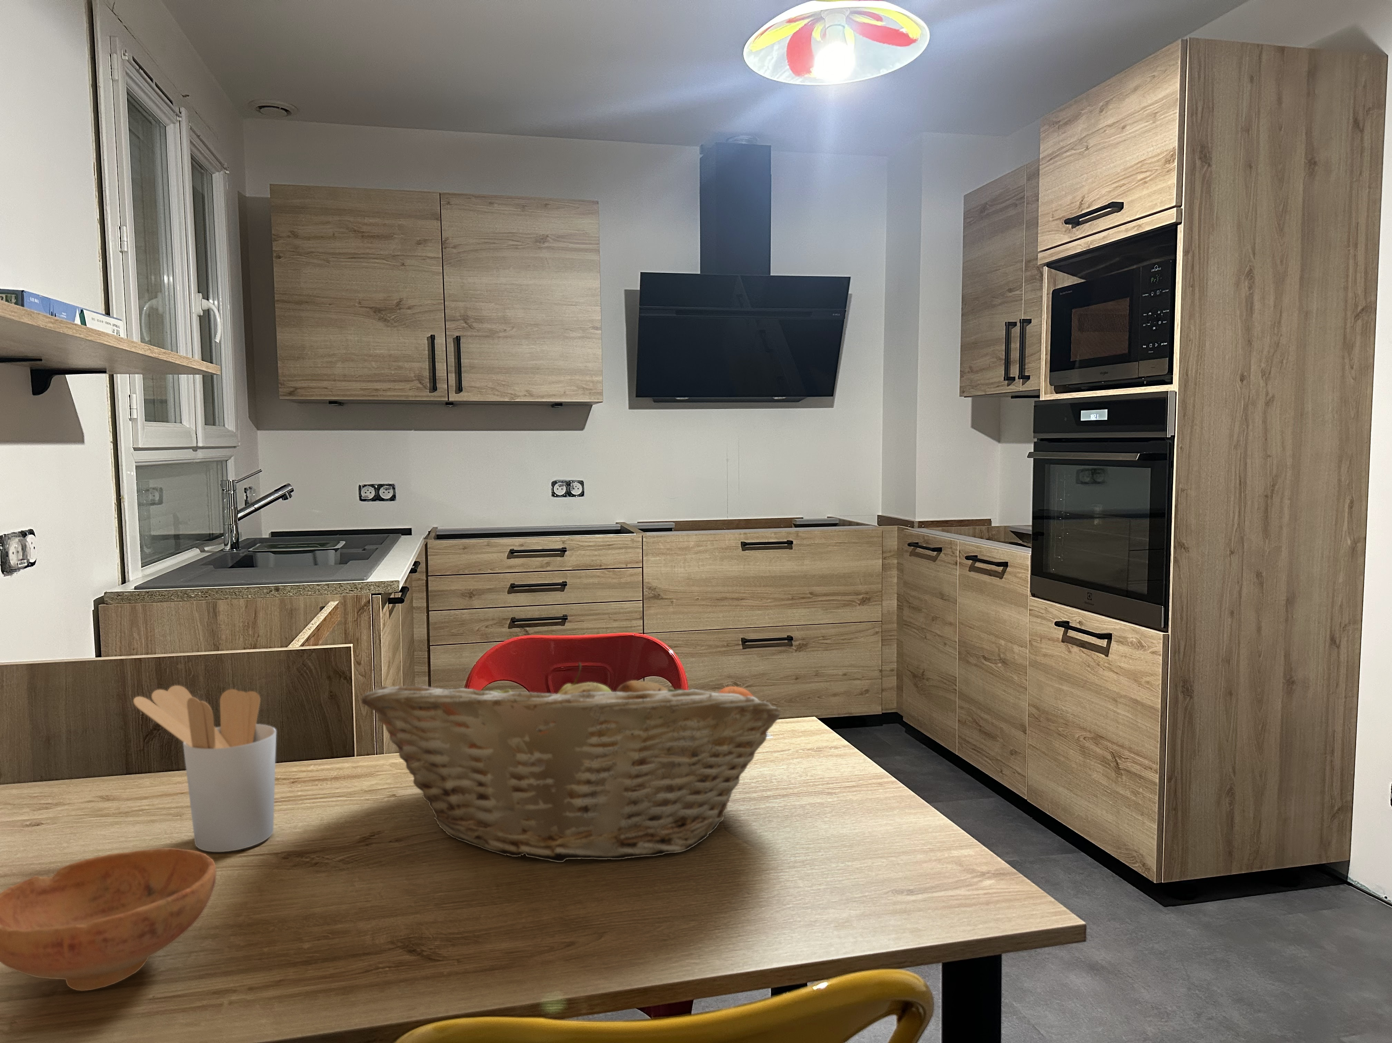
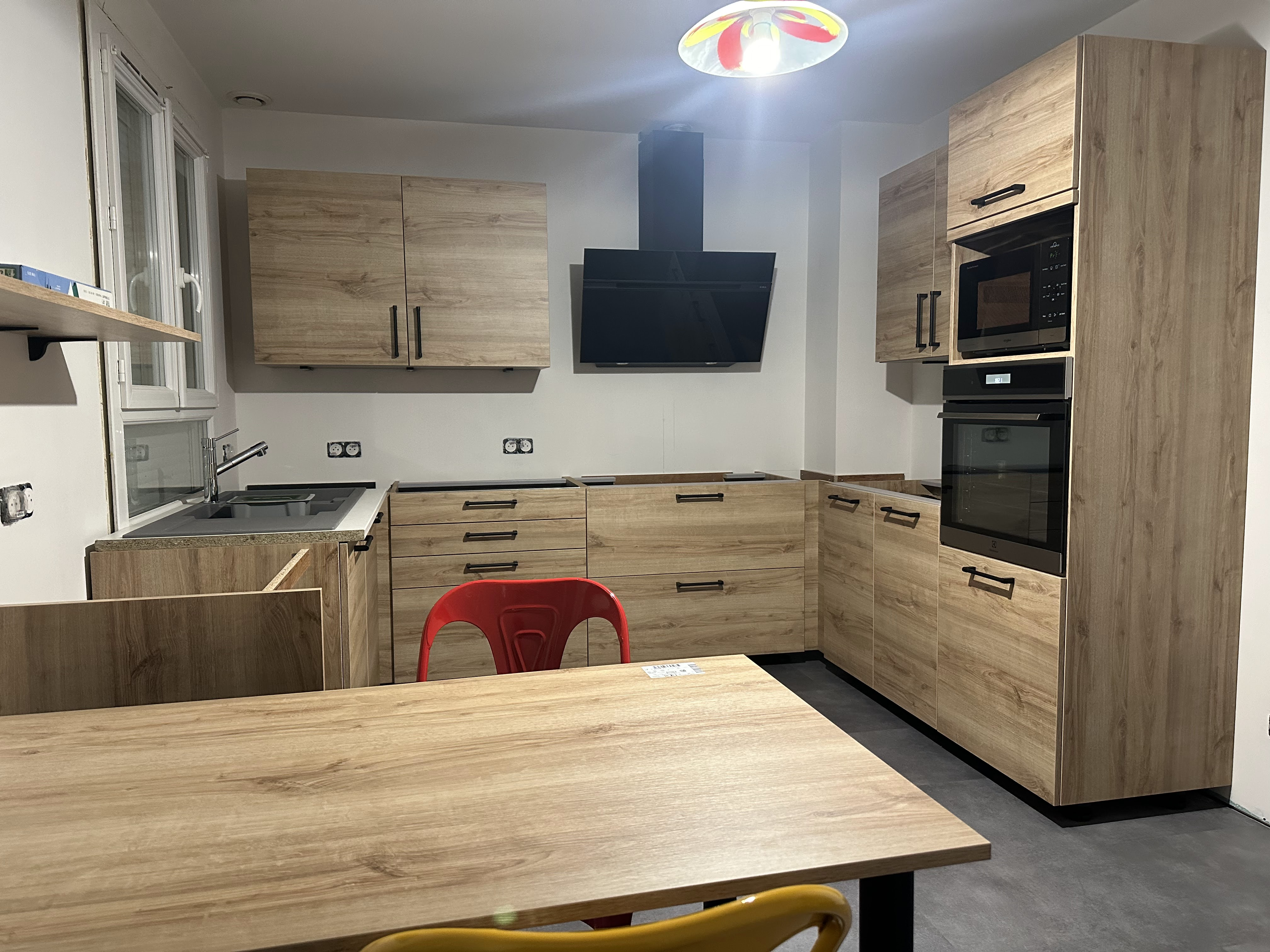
- bowl (105, 924)
- utensil holder (210, 761)
- fruit basket (573, 737)
